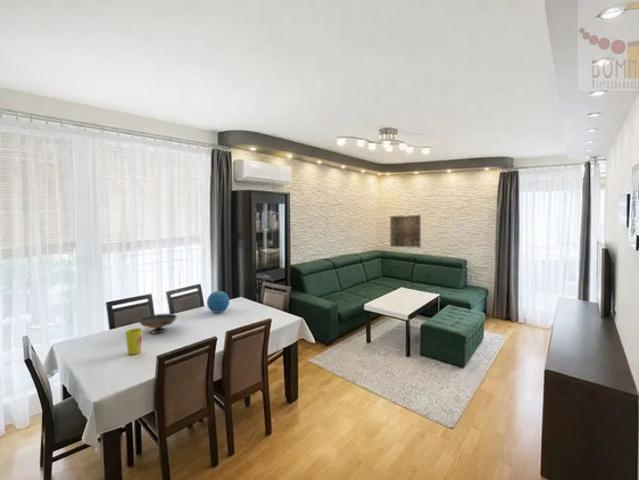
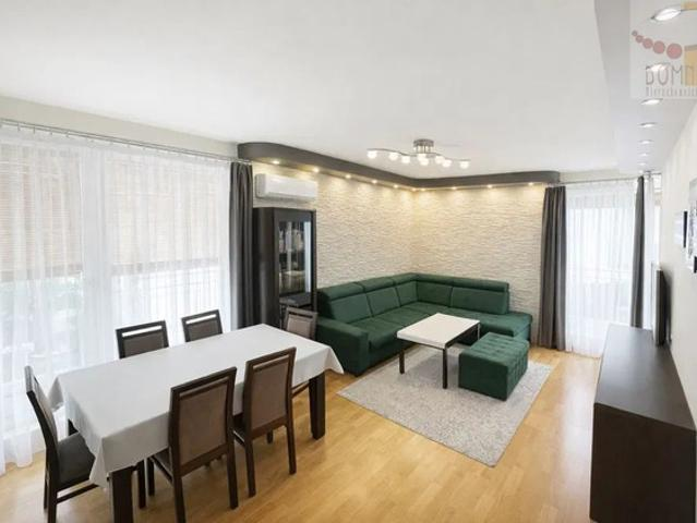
- cup (134, 341)
- wall art (405, 231)
- decorative bowl (158, 324)
- decorative orb (218, 301)
